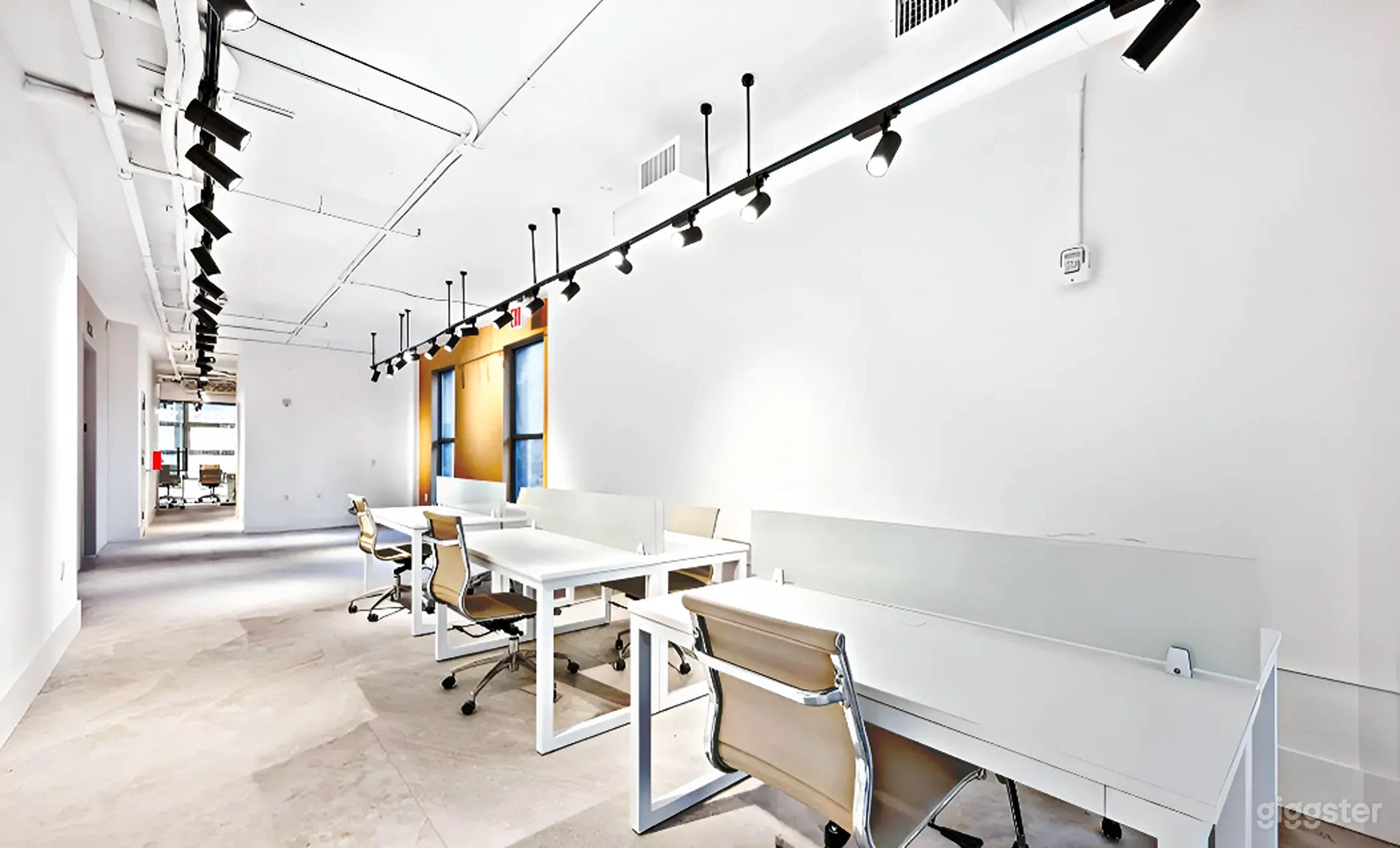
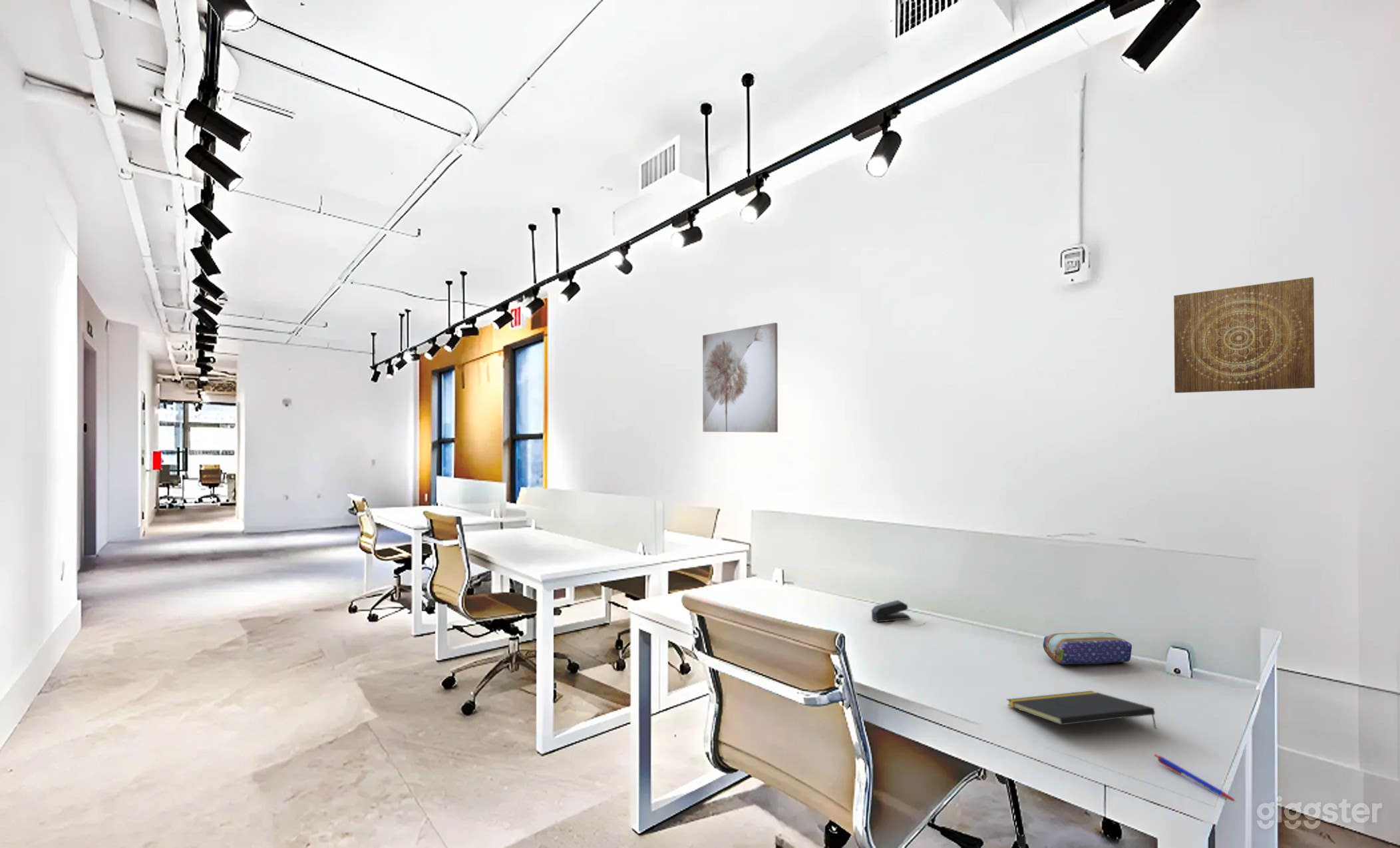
+ wall art (737, 381)
+ notepad (1077, 706)
+ pen (1193, 777)
+ stapler (890, 610)
+ pencil case (1086, 648)
+ wall art (1240, 339)
